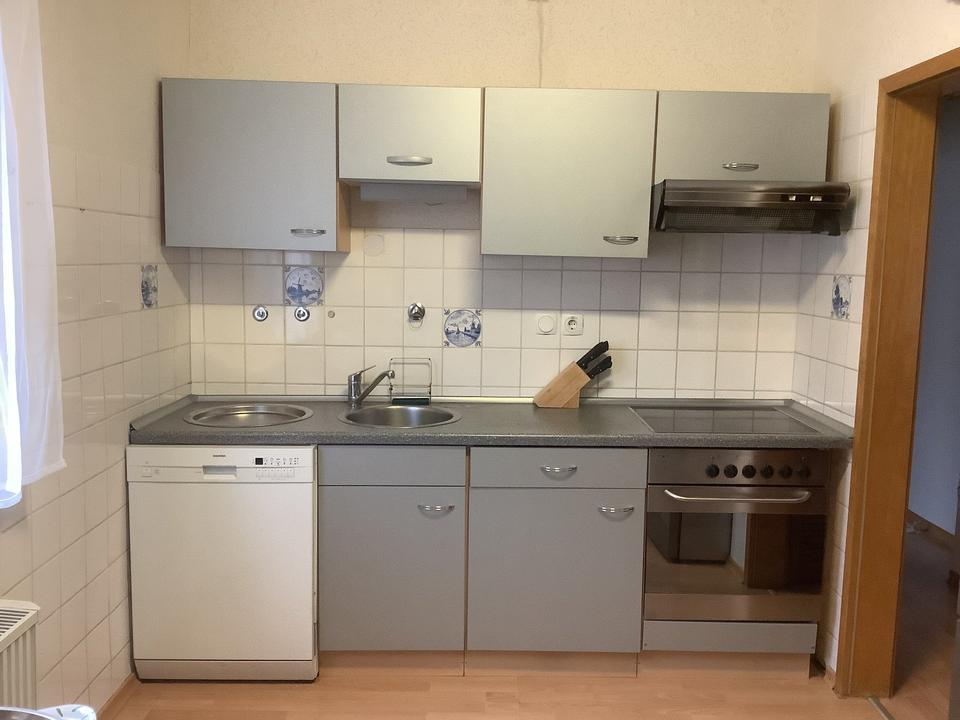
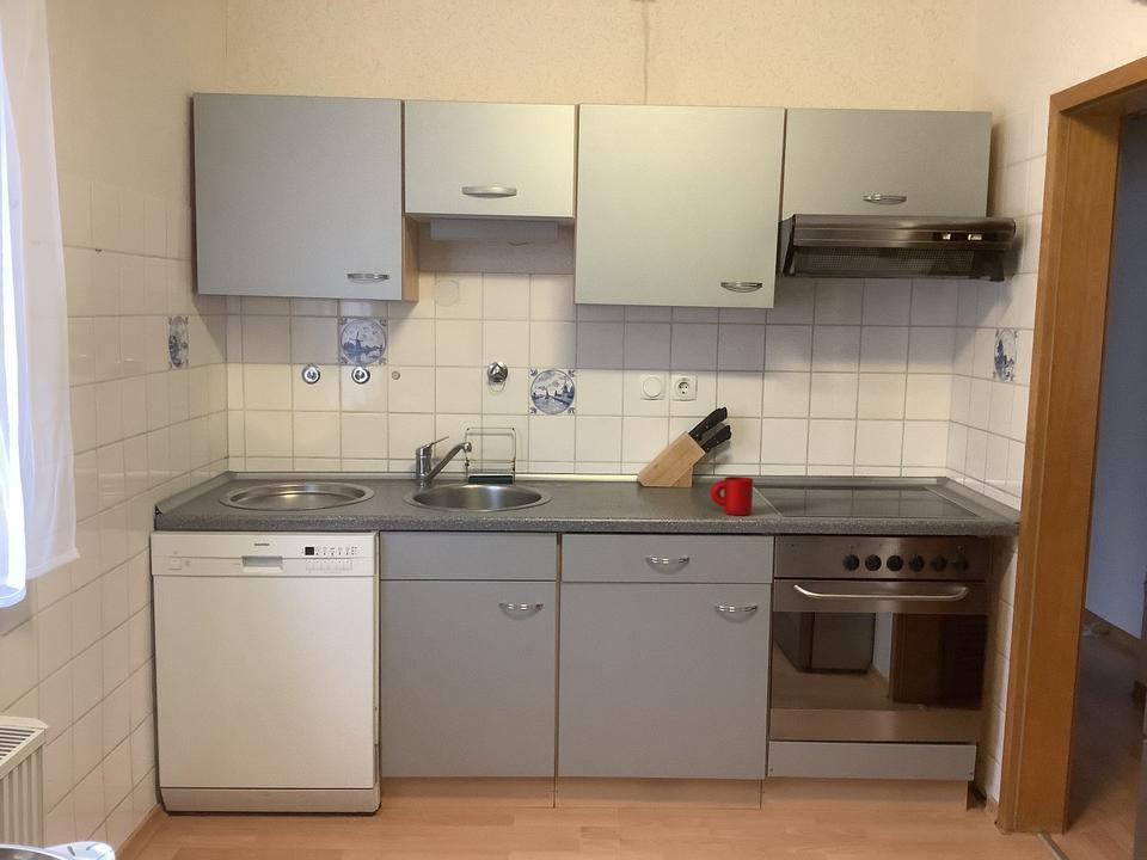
+ mug (731, 494)
